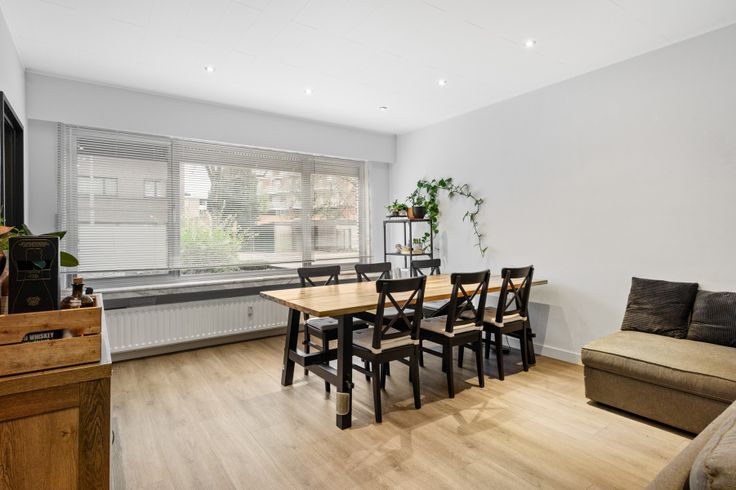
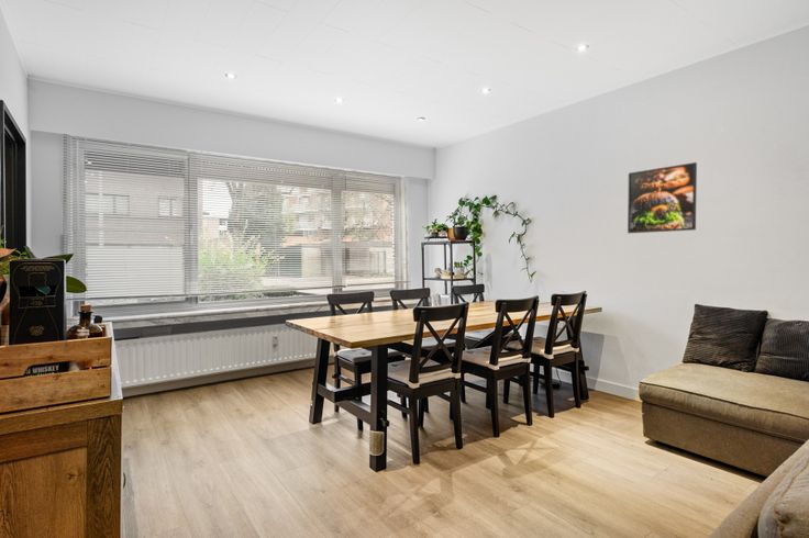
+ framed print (660, 200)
